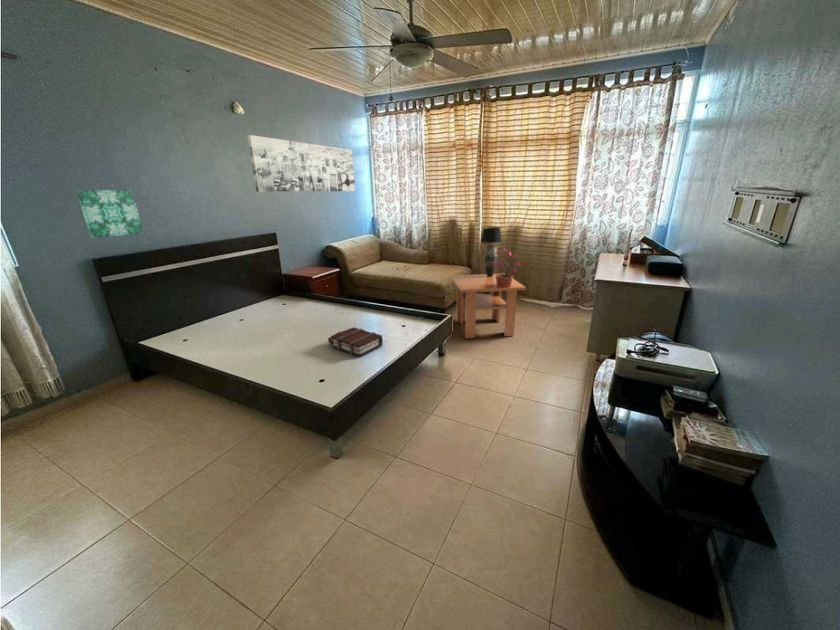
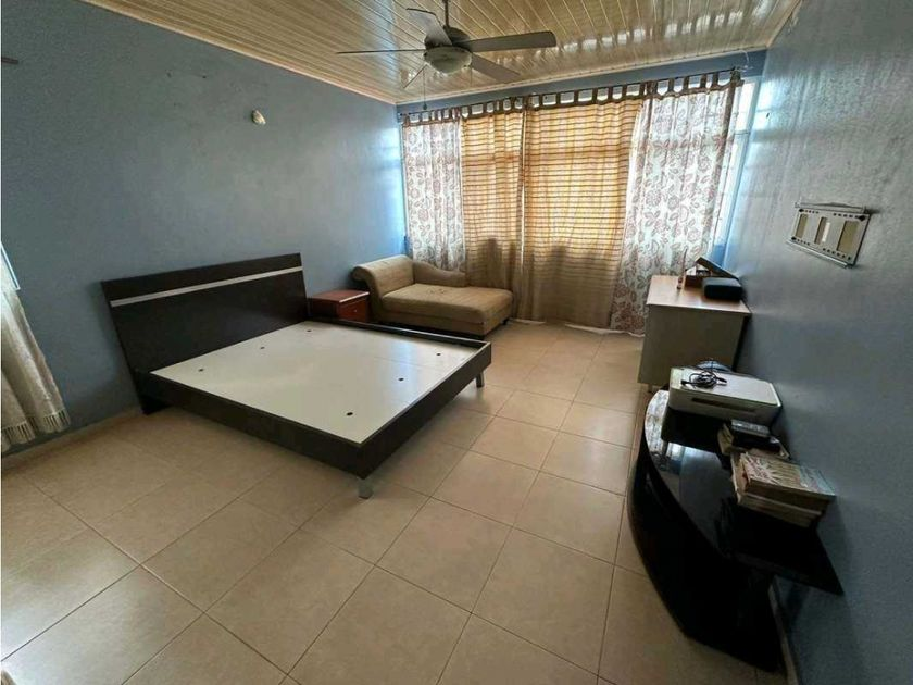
- table lamp (490, 252)
- wall art (112, 213)
- coffee table (484, 305)
- book (354, 339)
- potted plant (502, 266)
- wall art (310, 168)
